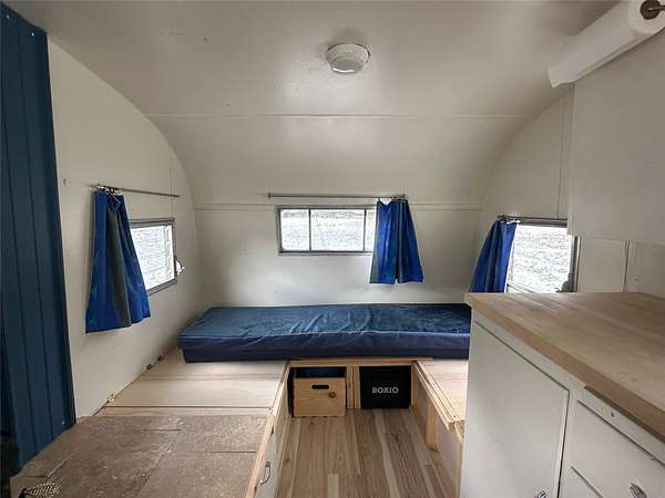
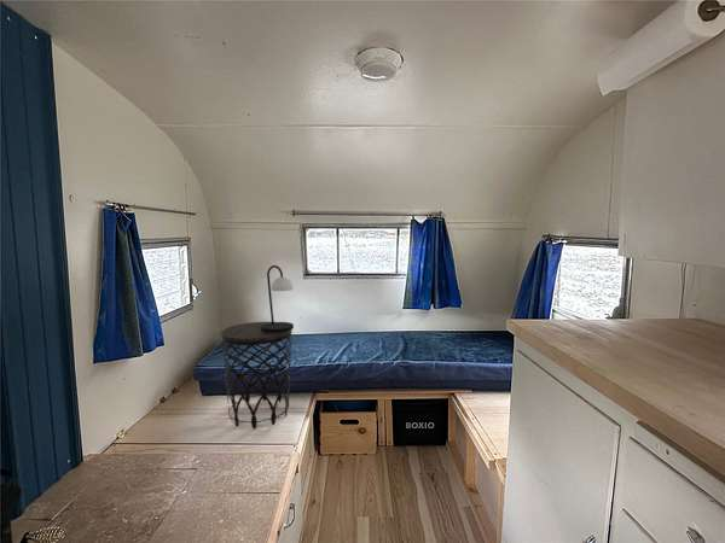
+ table lamp (271, 296)
+ side table (259, 372)
